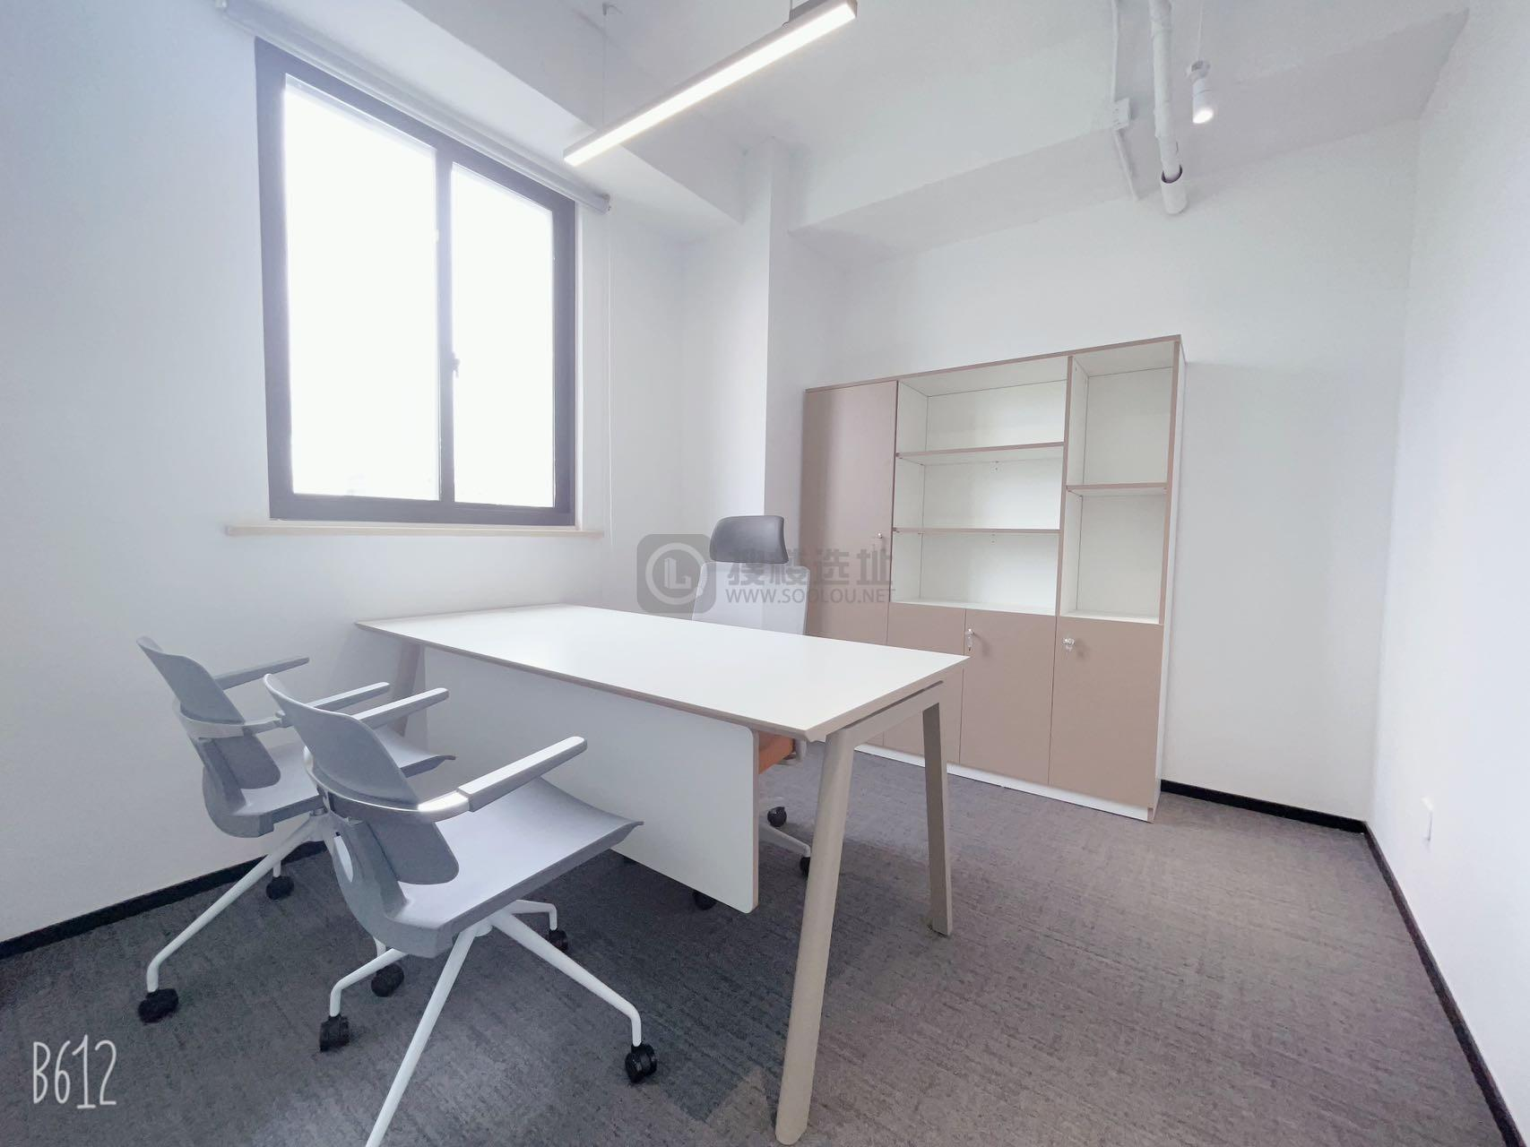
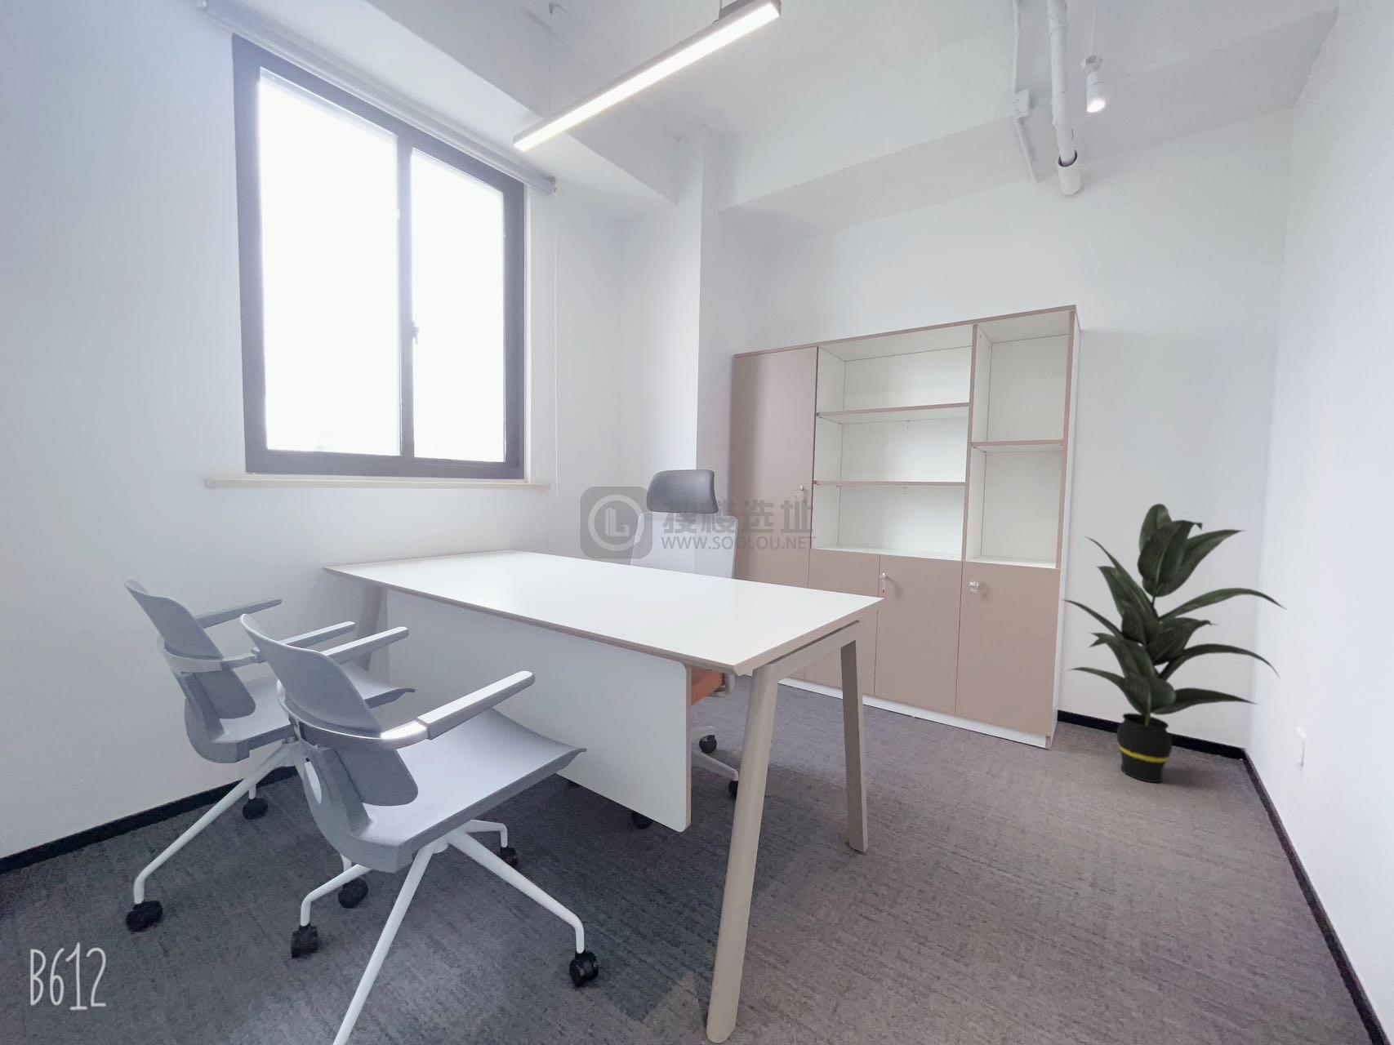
+ indoor plant (1158, 639)
